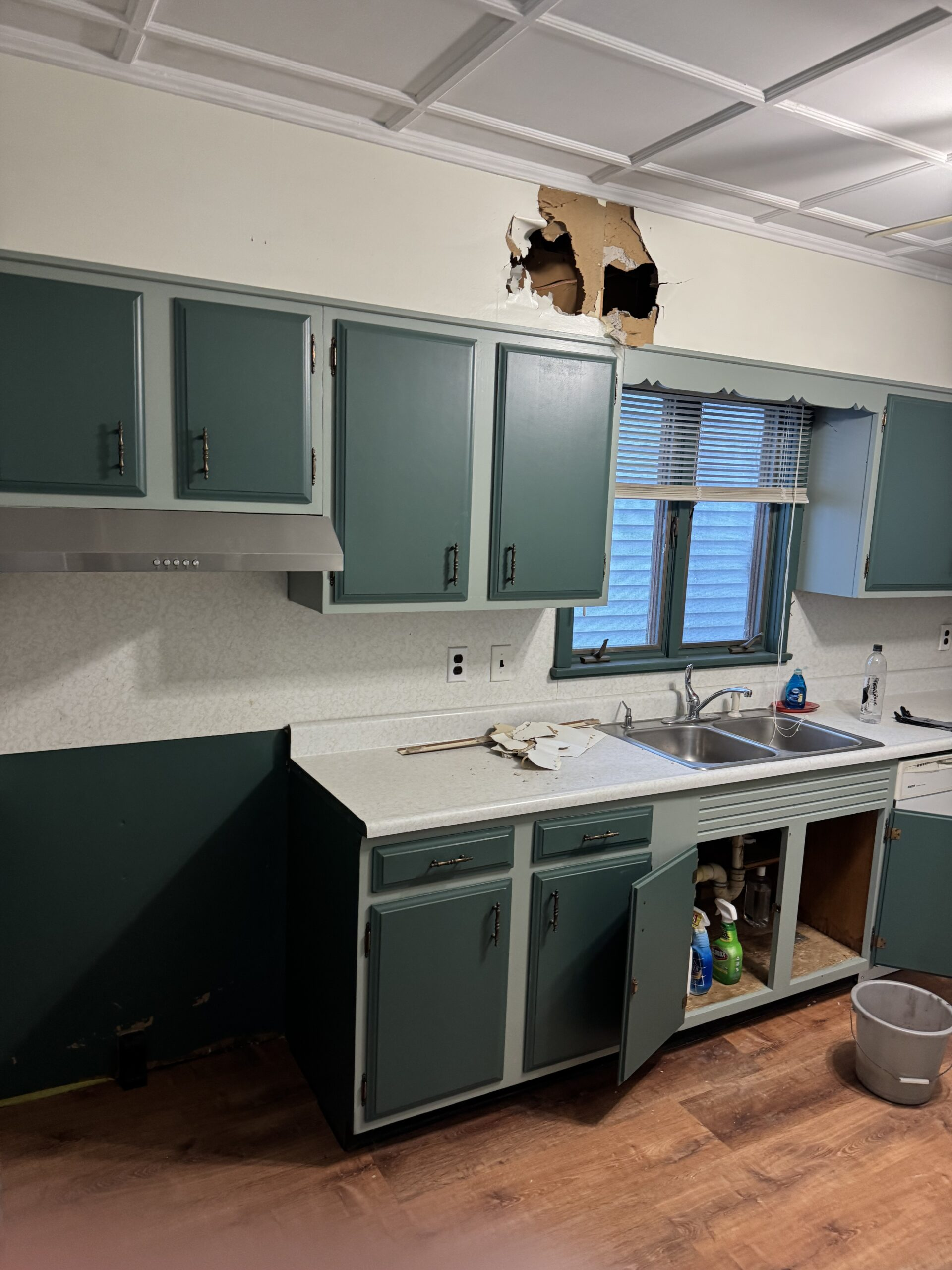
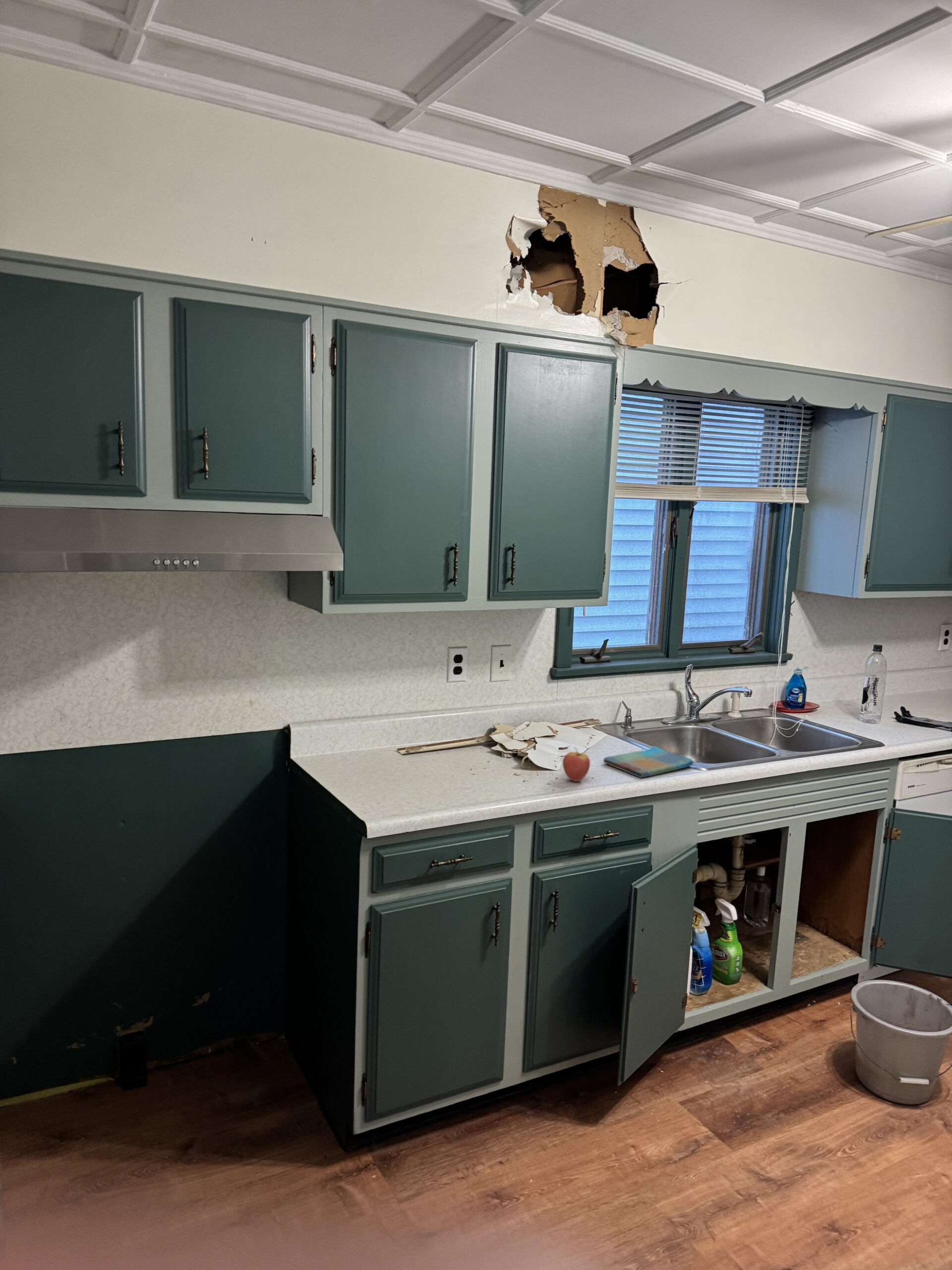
+ fruit (576, 763)
+ dish towel (649, 761)
